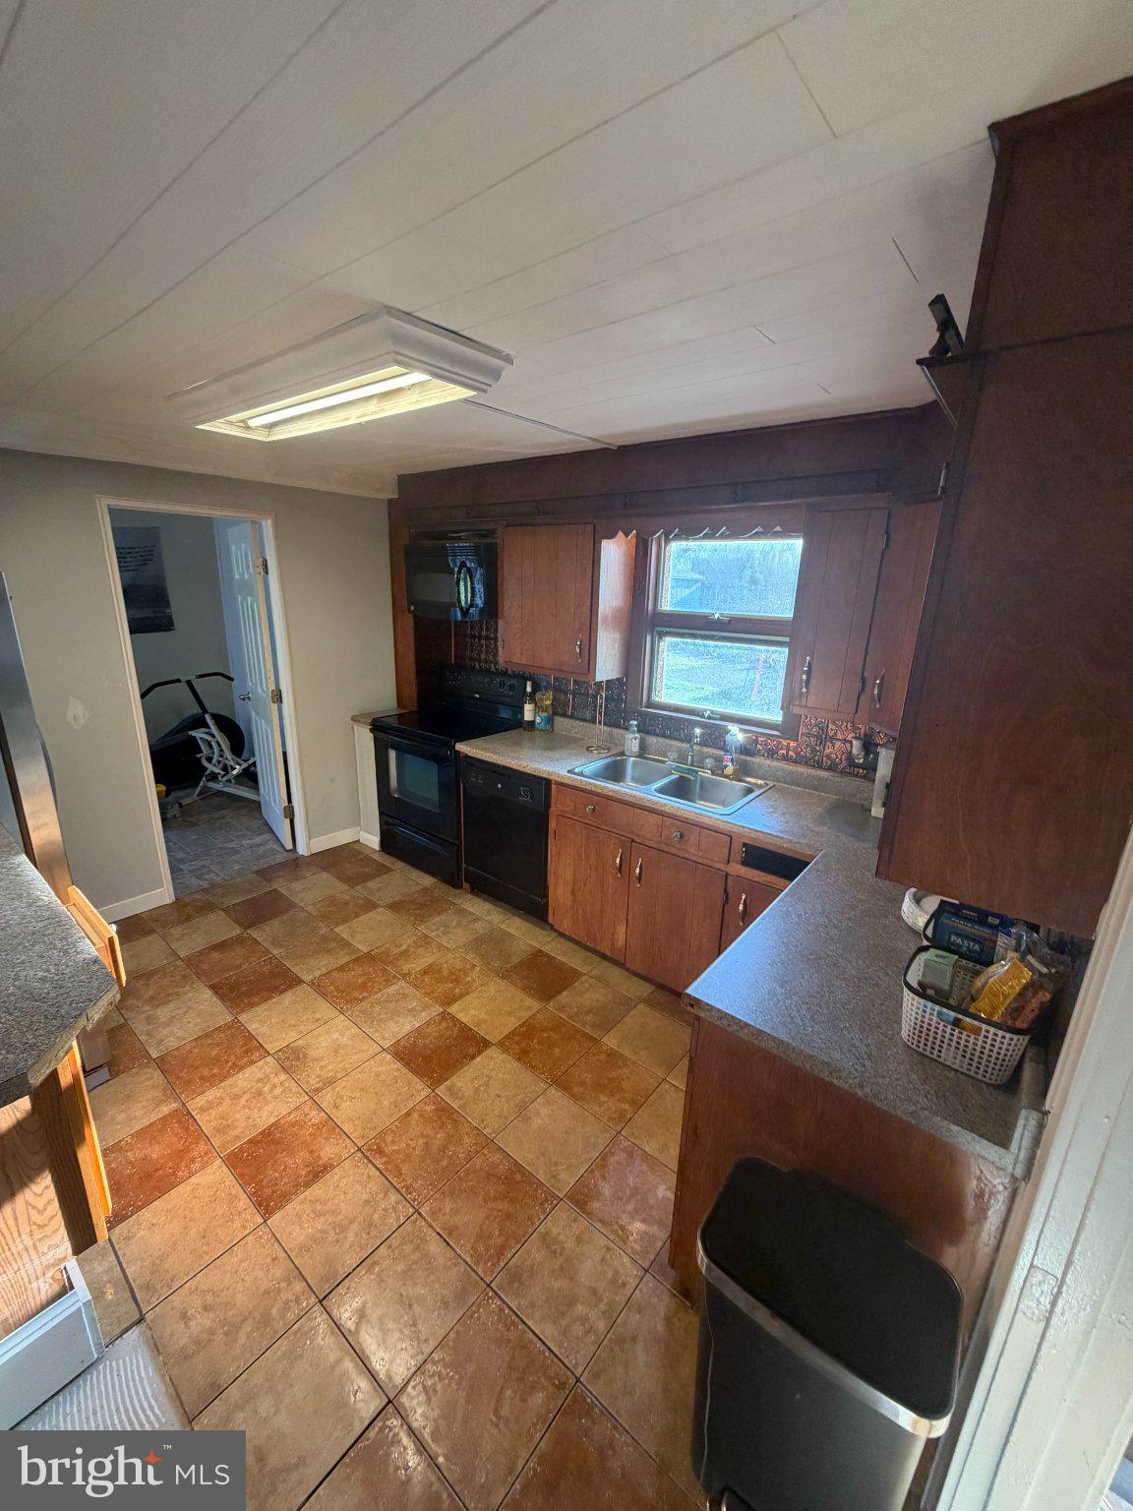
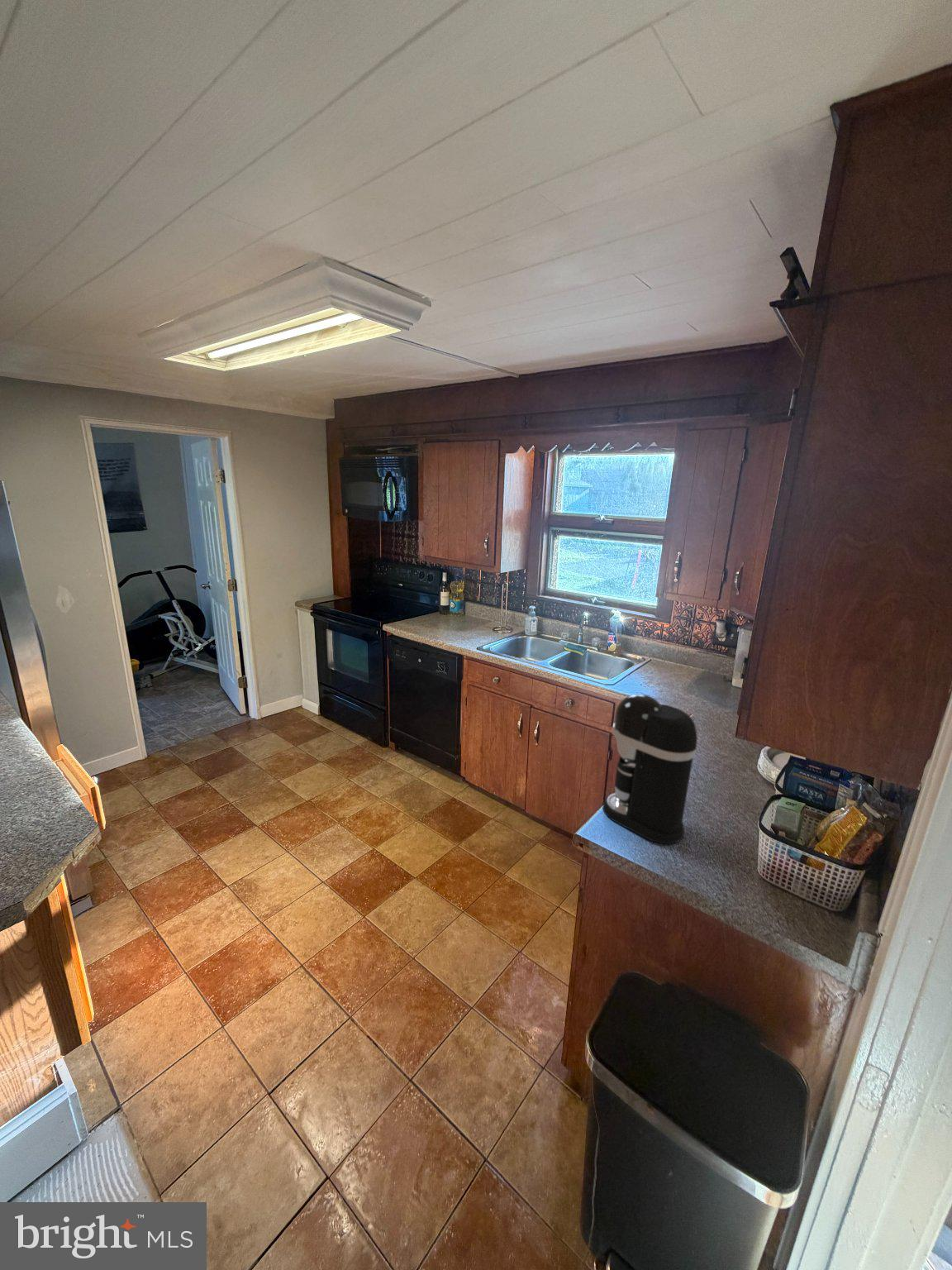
+ coffee maker (650, 762)
